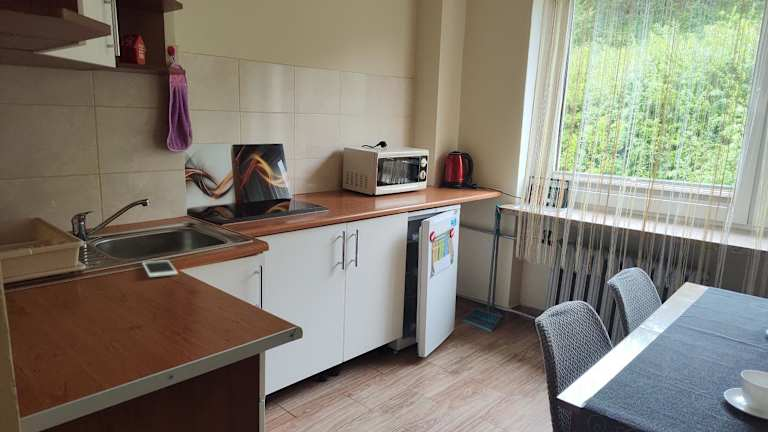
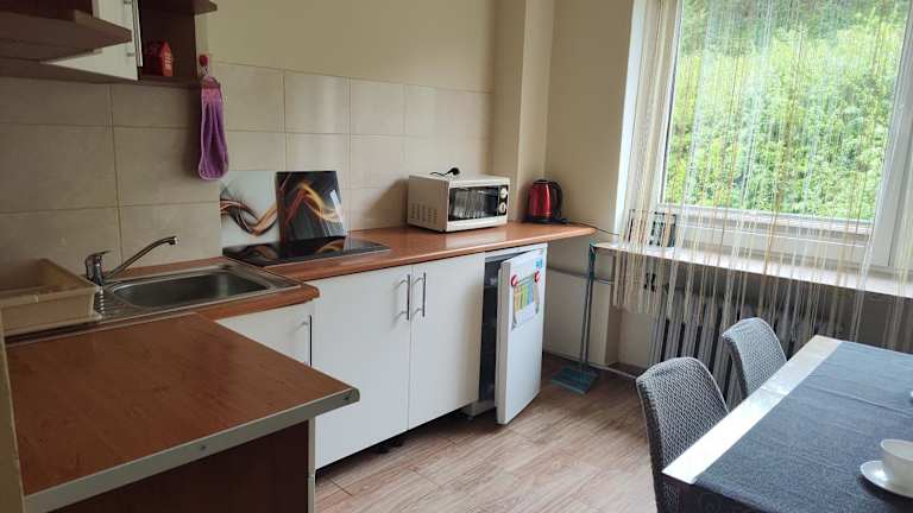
- cell phone (159, 268)
